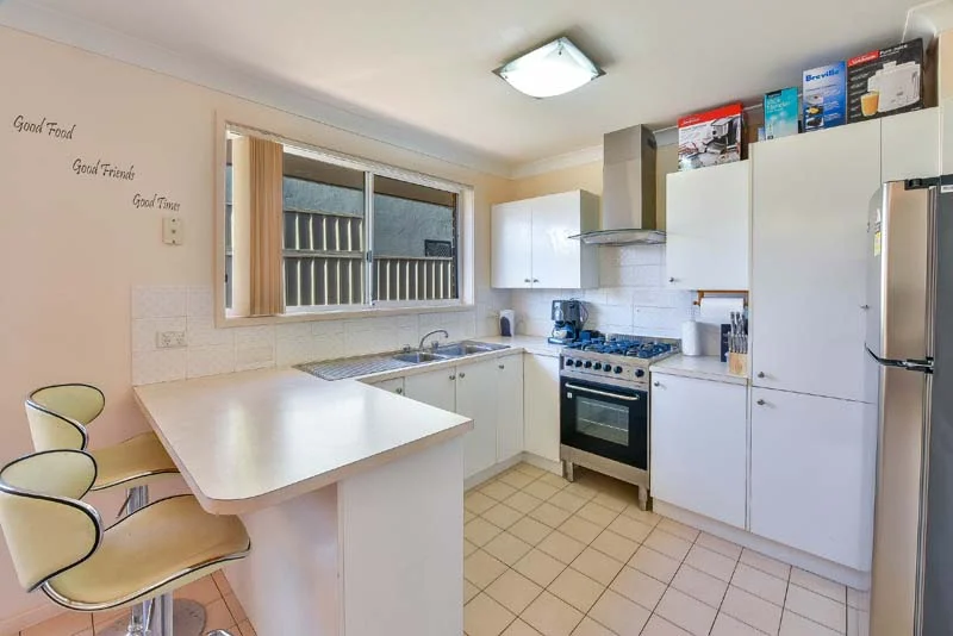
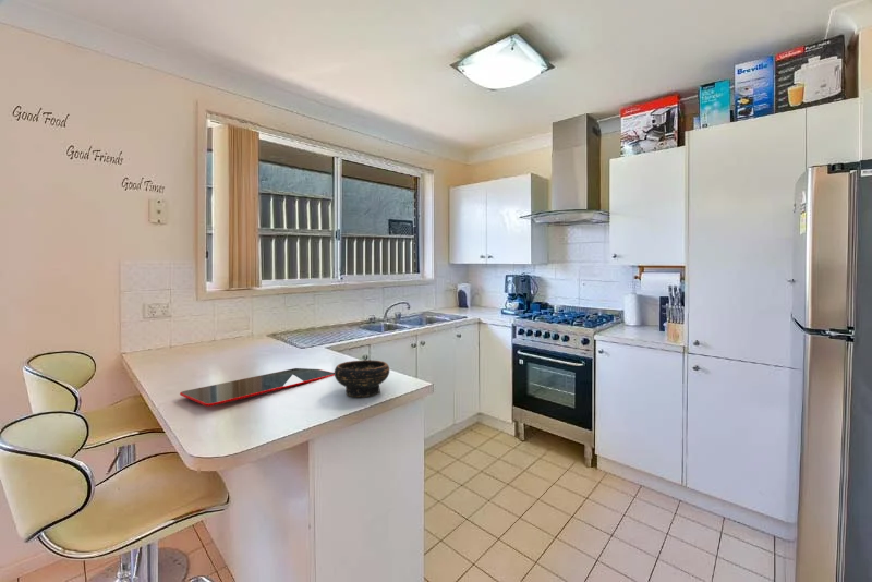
+ cutting board (265, 383)
+ bowl (362, 378)
